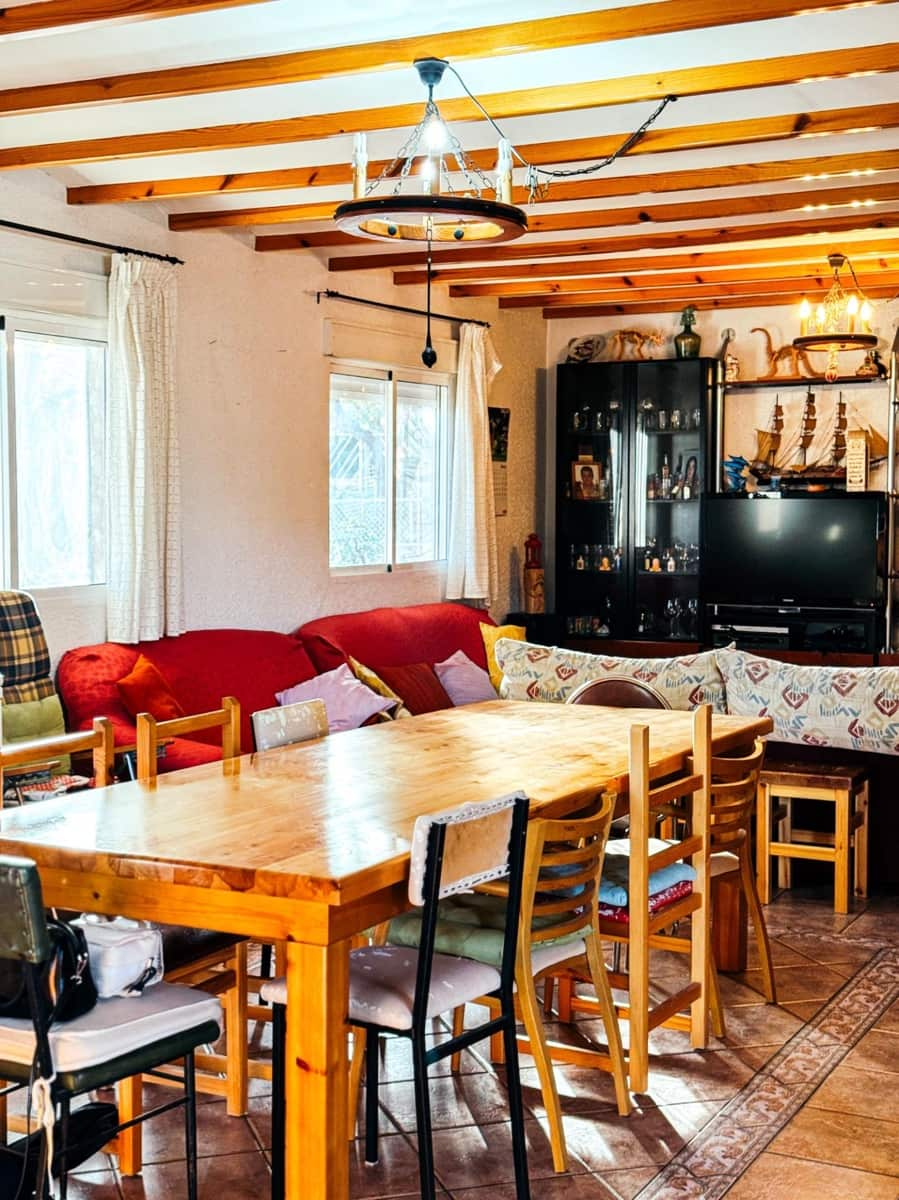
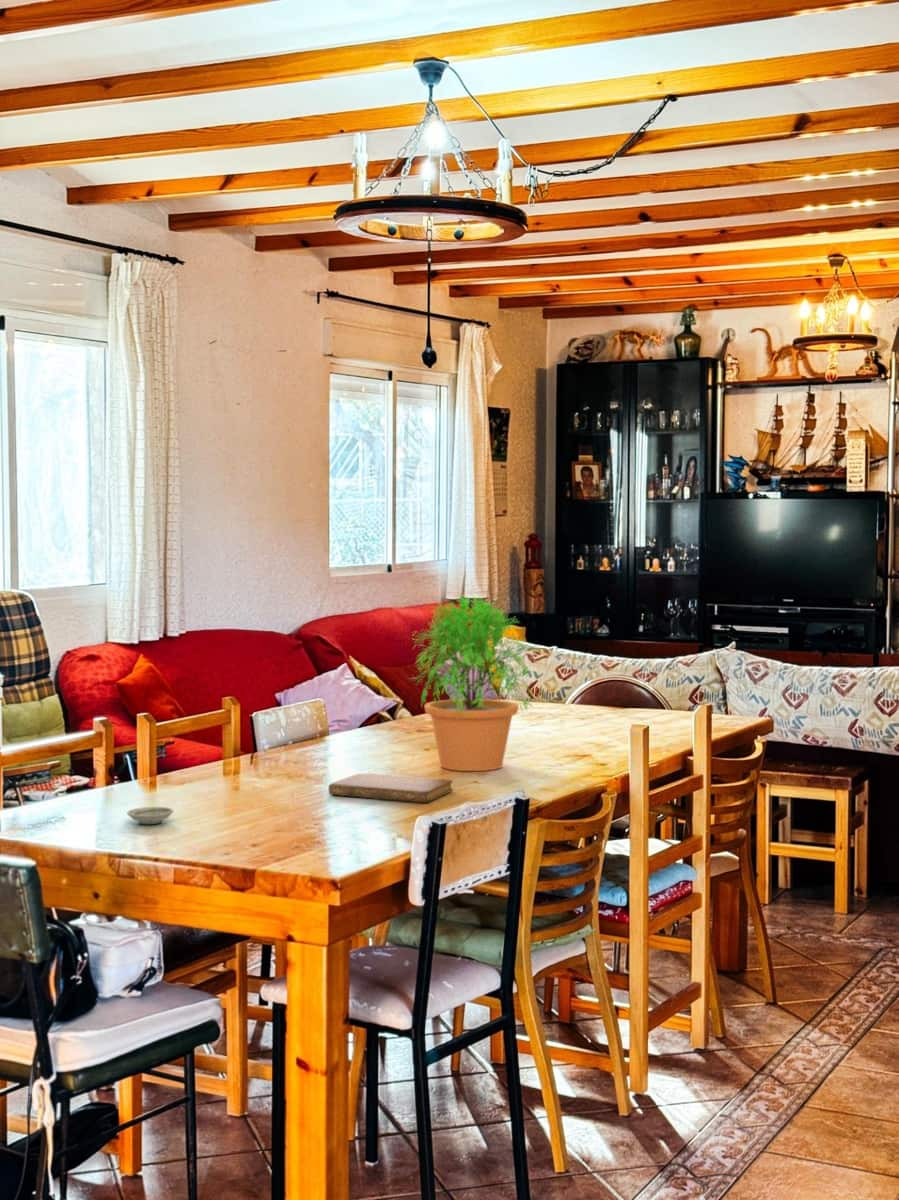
+ saucer (150, 816)
+ potted plant (473, 679)
+ notebook (391, 787)
